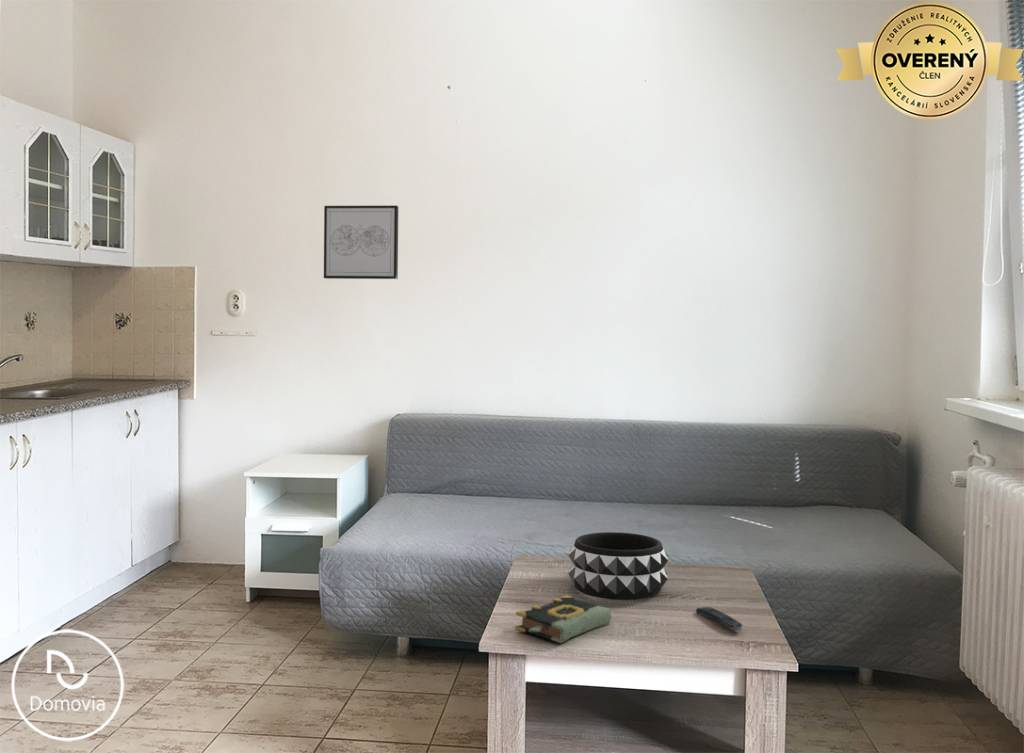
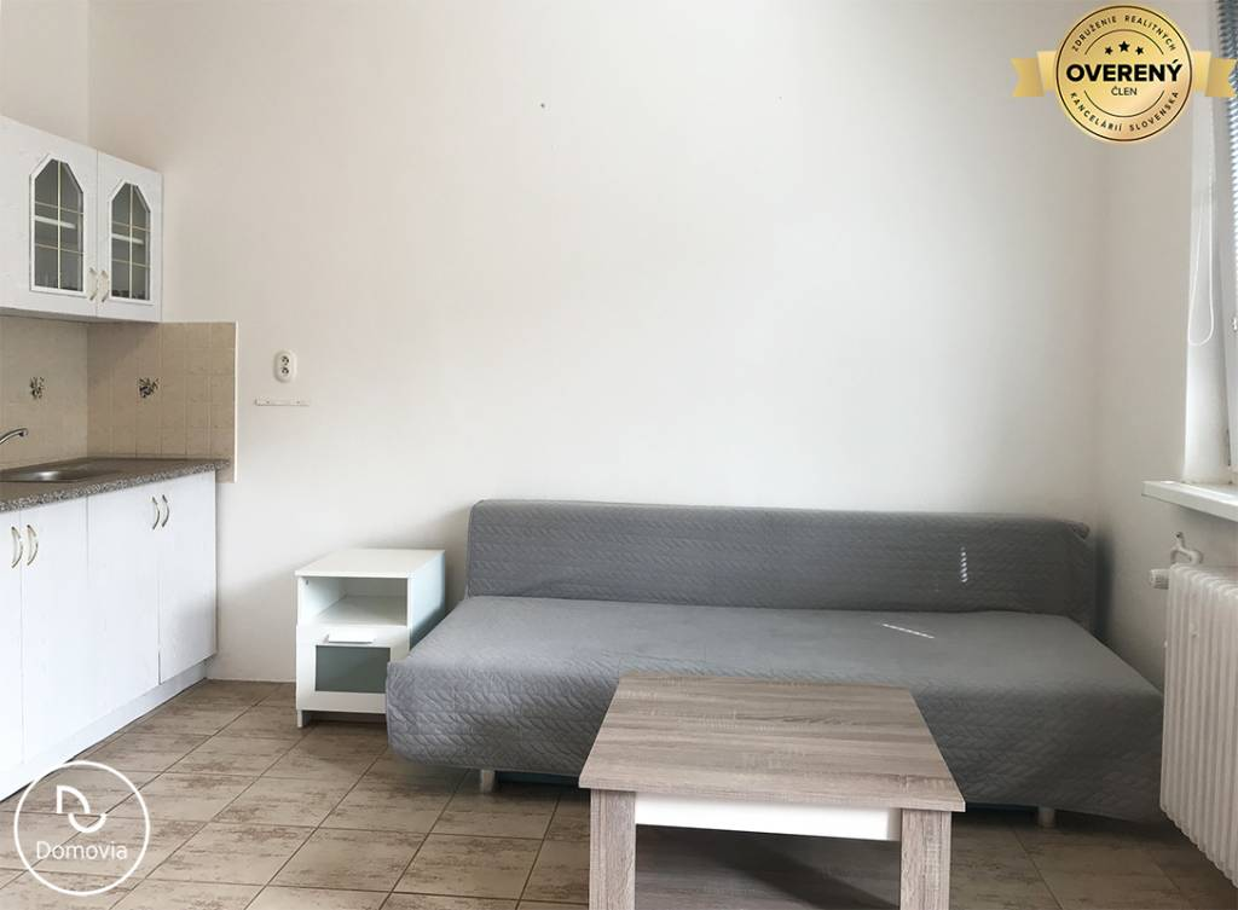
- decorative bowl (617, 564)
- wall art (360, 242)
- book (559, 619)
- remote control (720, 618)
